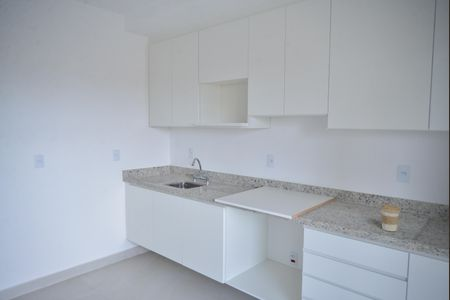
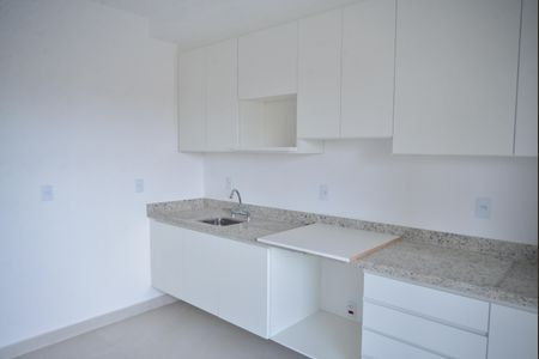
- coffee cup (389, 217)
